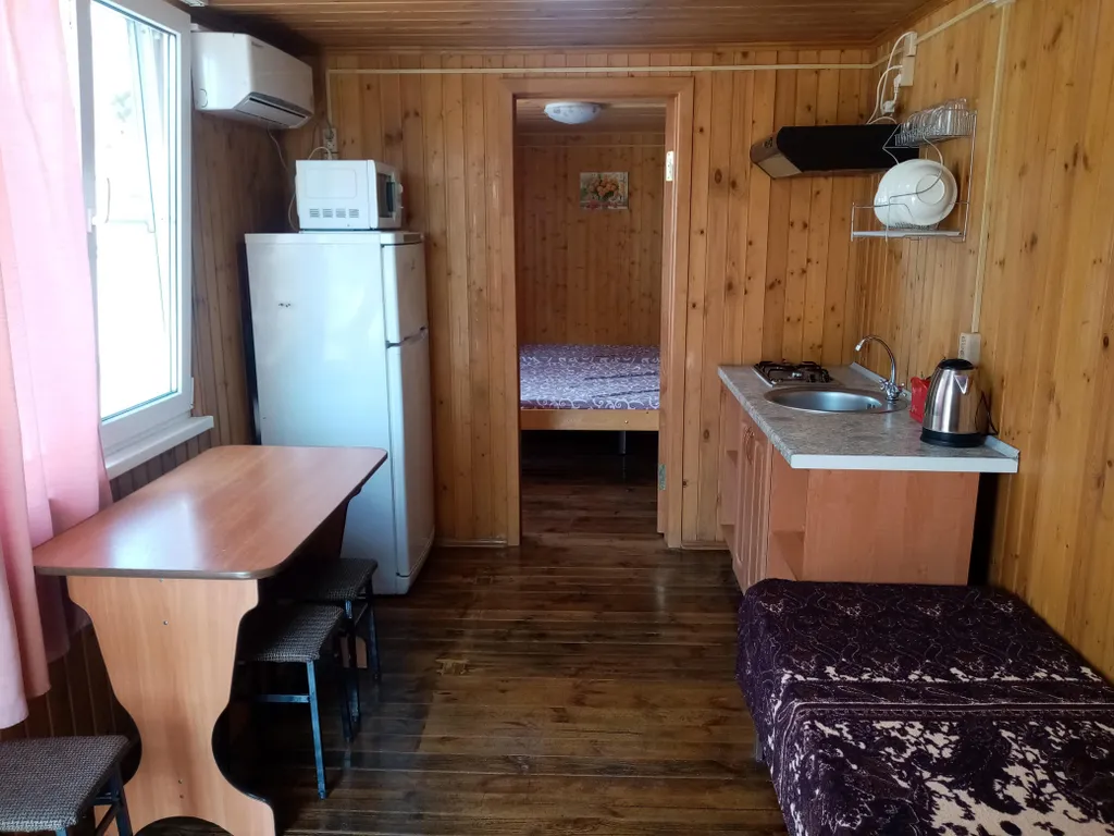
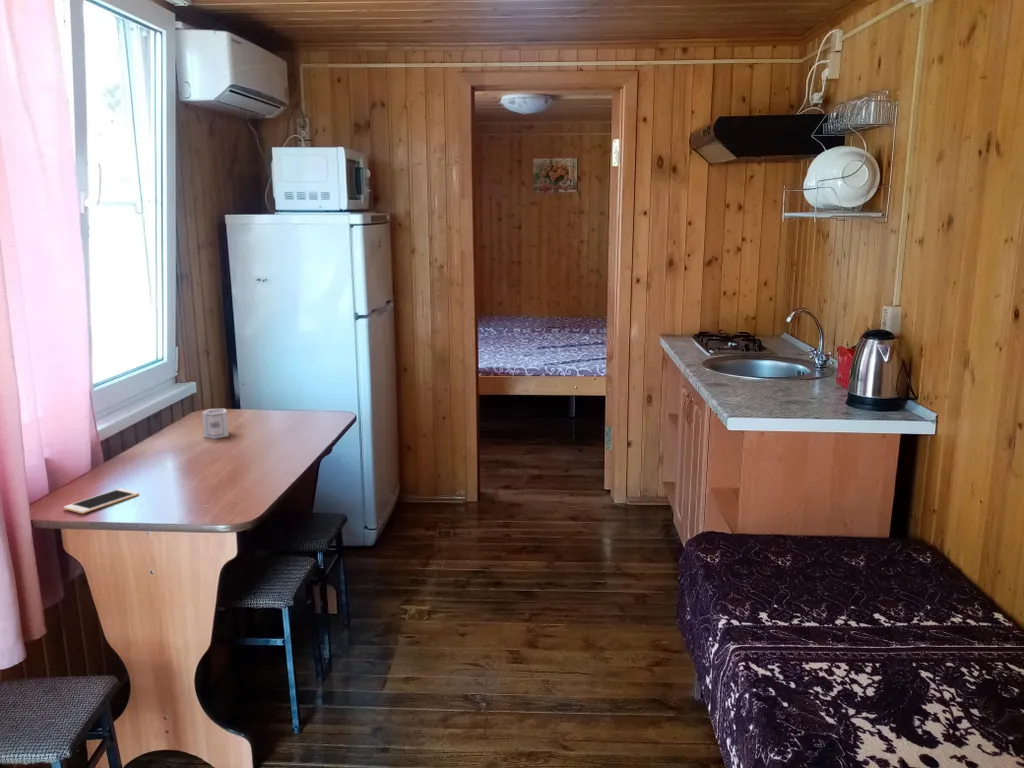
+ cup (216, 422)
+ cell phone (102, 500)
